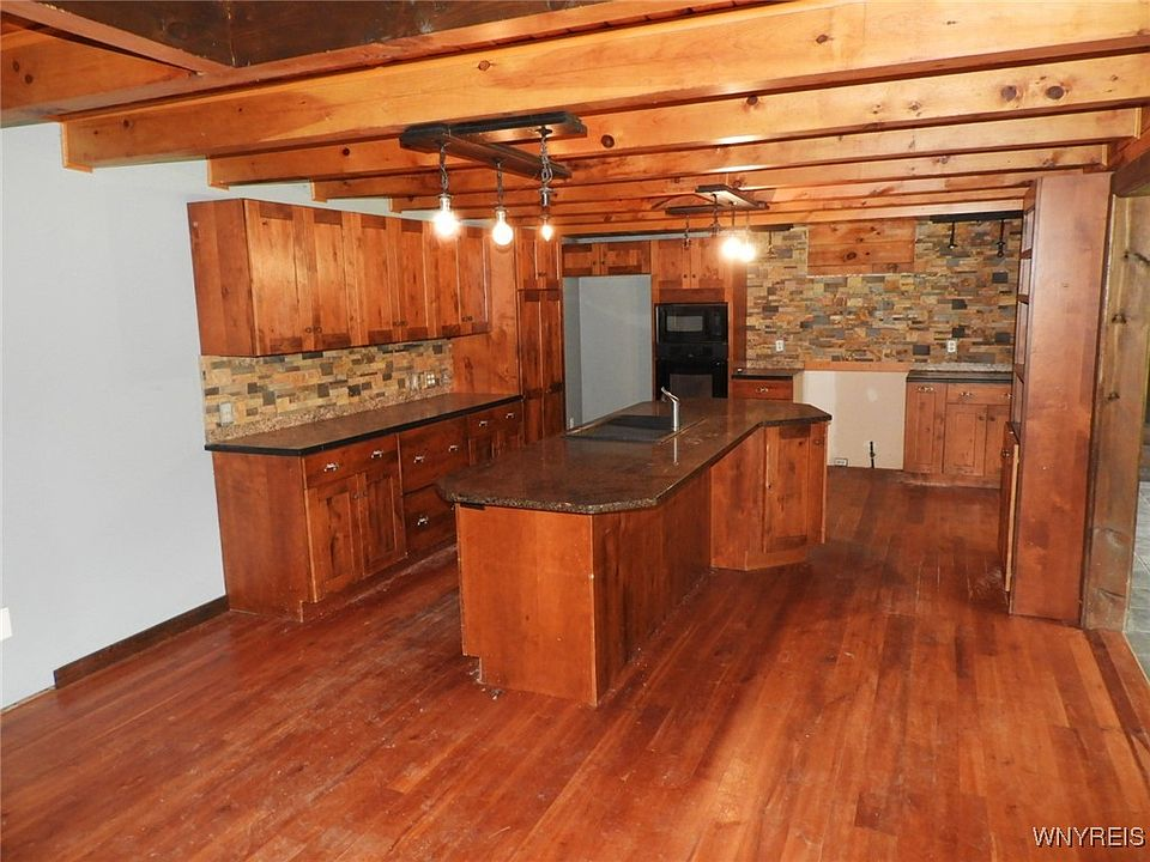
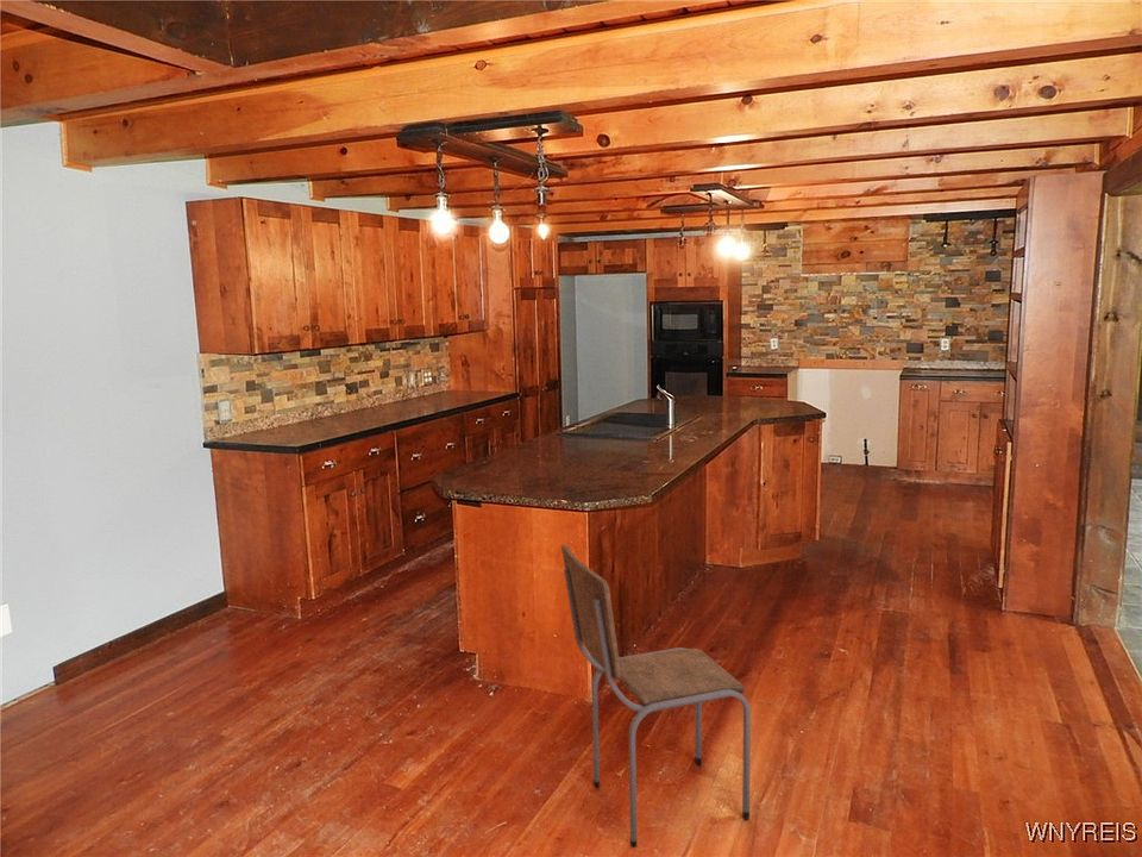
+ dining chair (653, 681)
